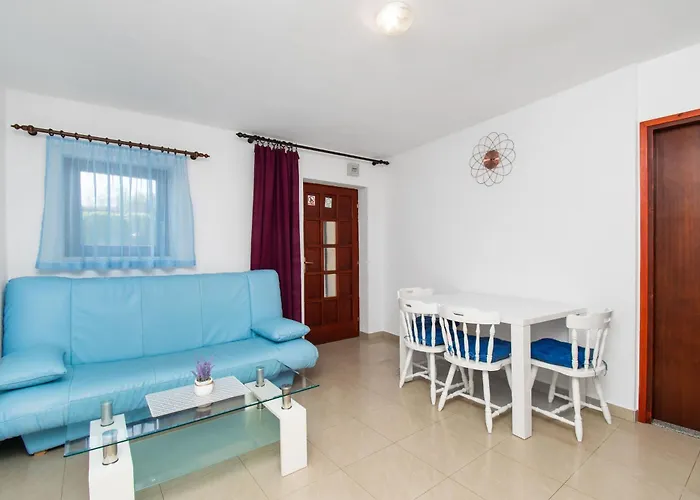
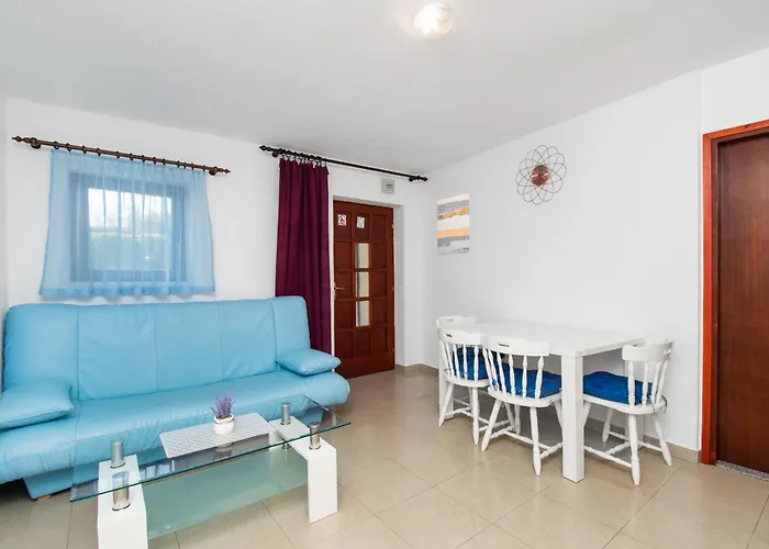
+ wall art (452, 225)
